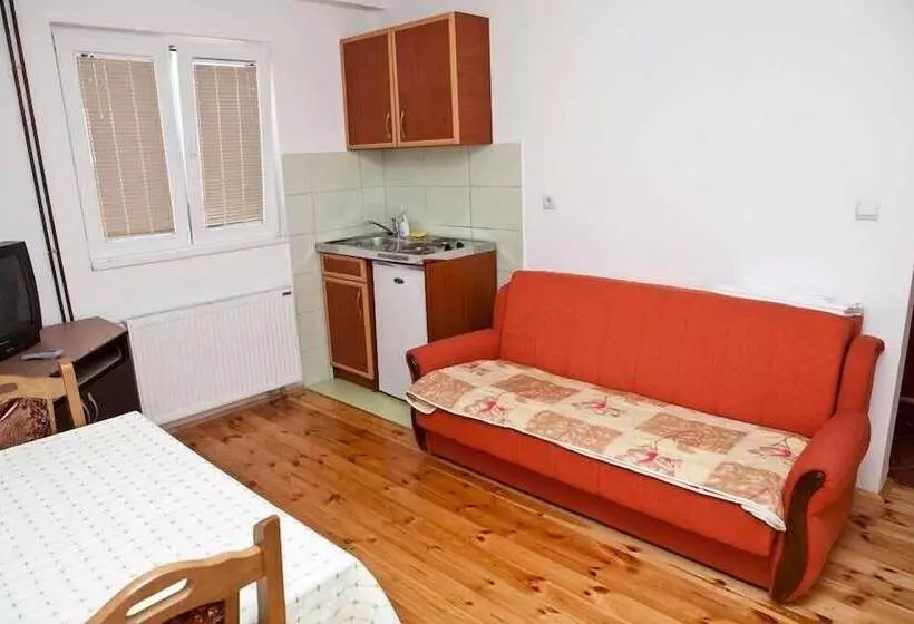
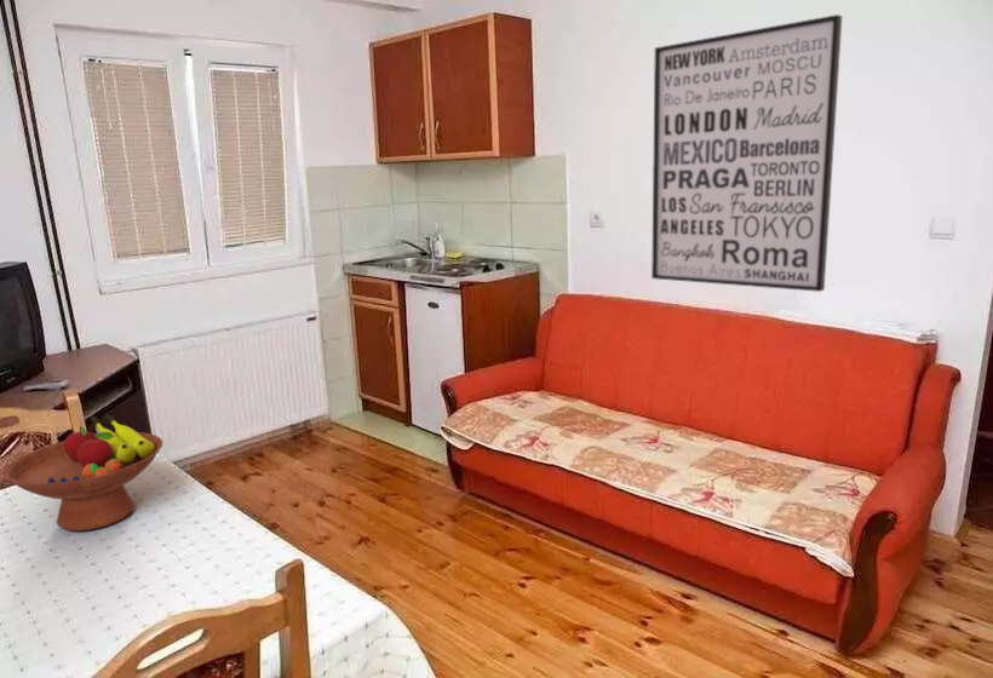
+ wall art (735, 162)
+ fruit bowl (90, 473)
